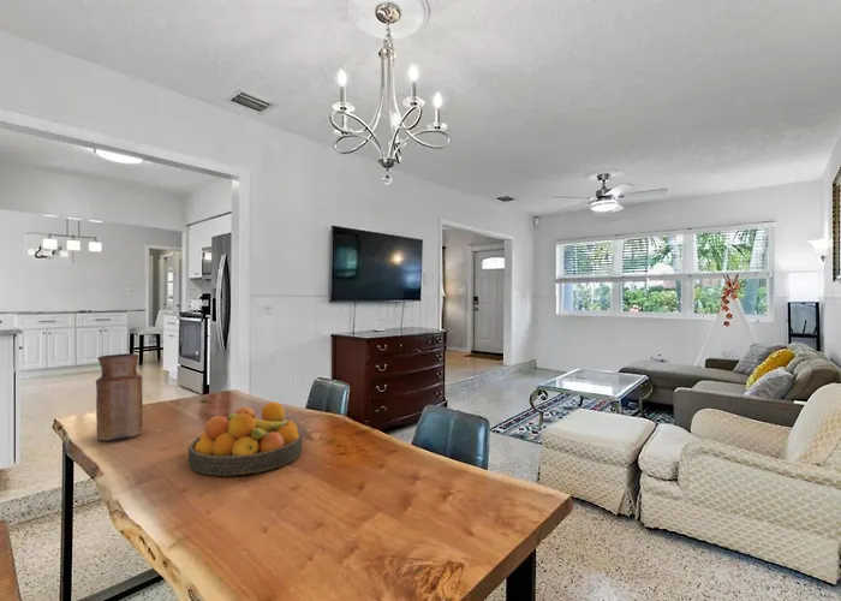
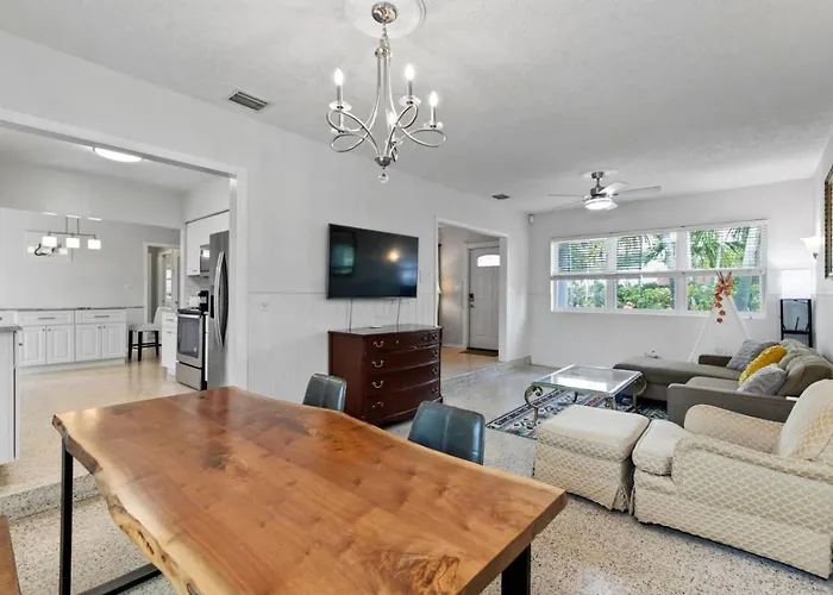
- vase (119, 394)
- fruit bowl (247, 430)
